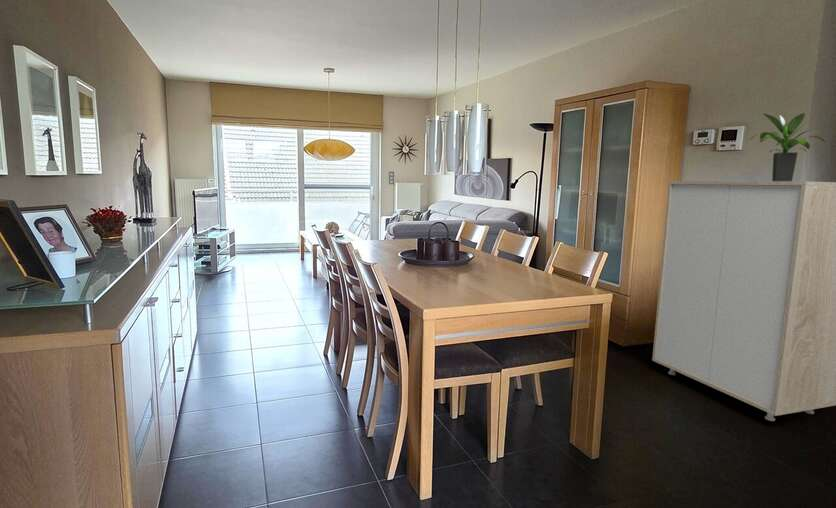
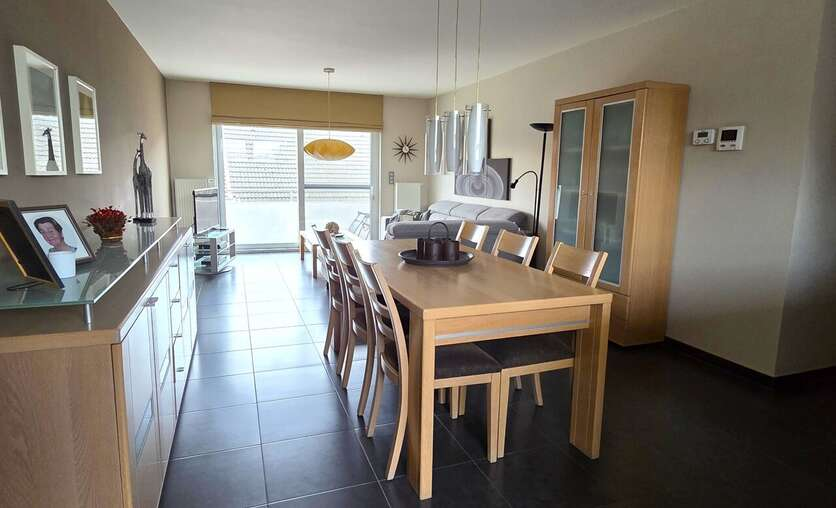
- storage cabinet (748, 289)
- potted plant (785, 148)
